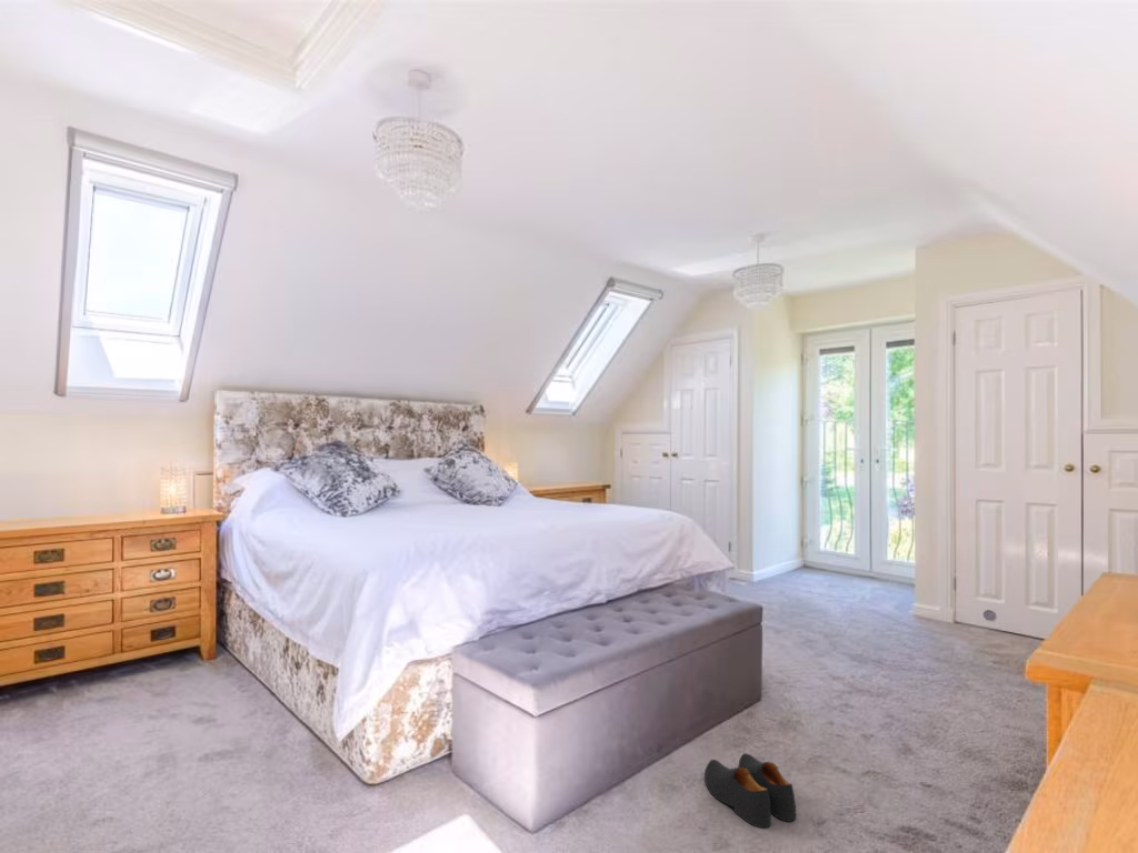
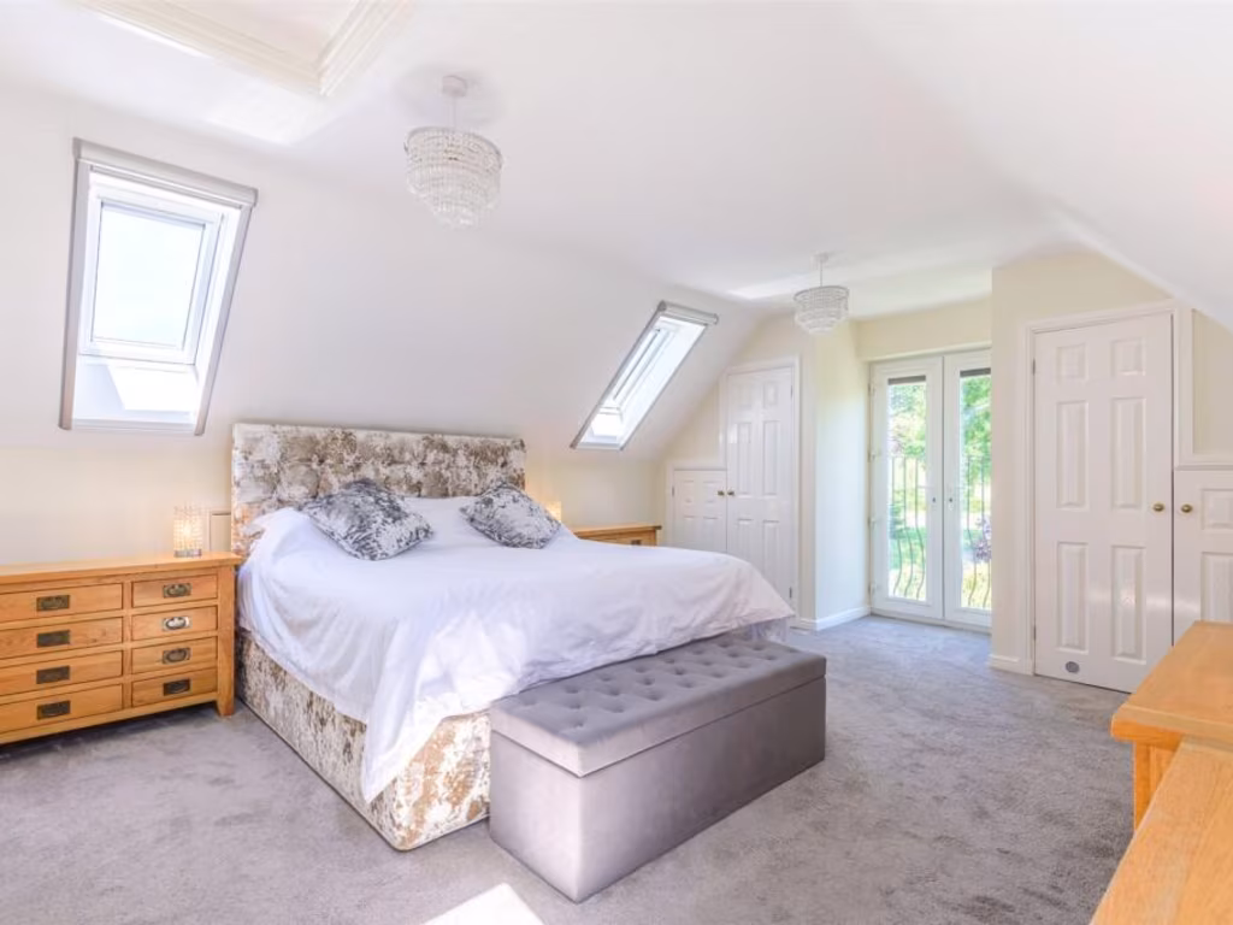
- shoes (751, 777)
